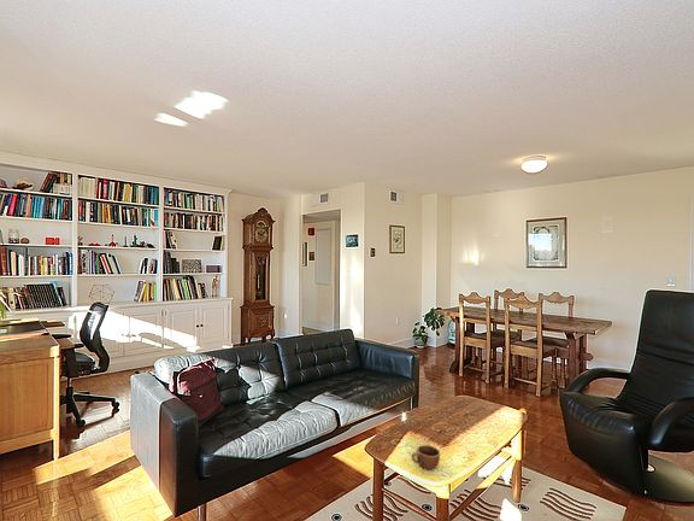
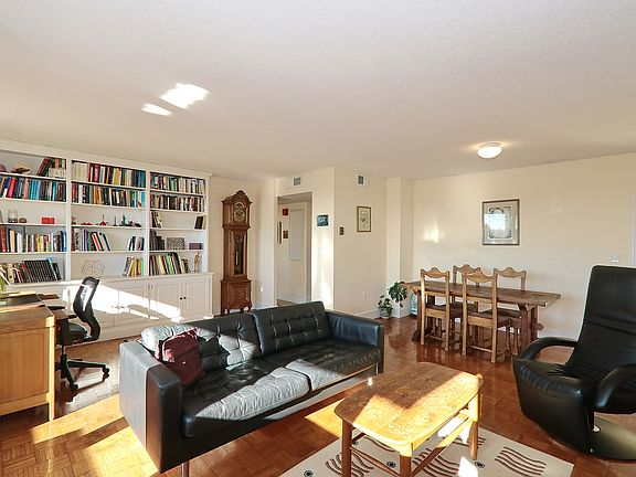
- mug (427, 458)
